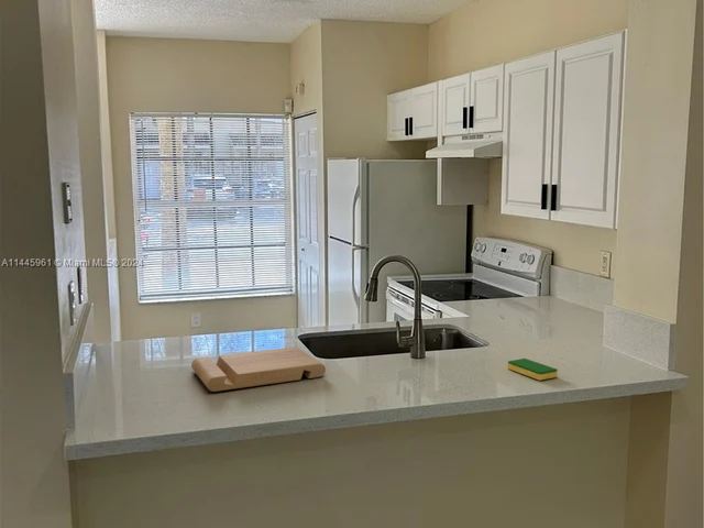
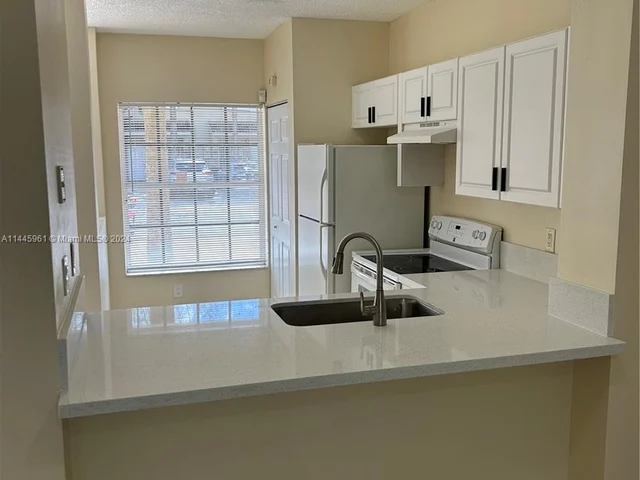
- dish sponge (531, 369)
- cutting board (257, 367)
